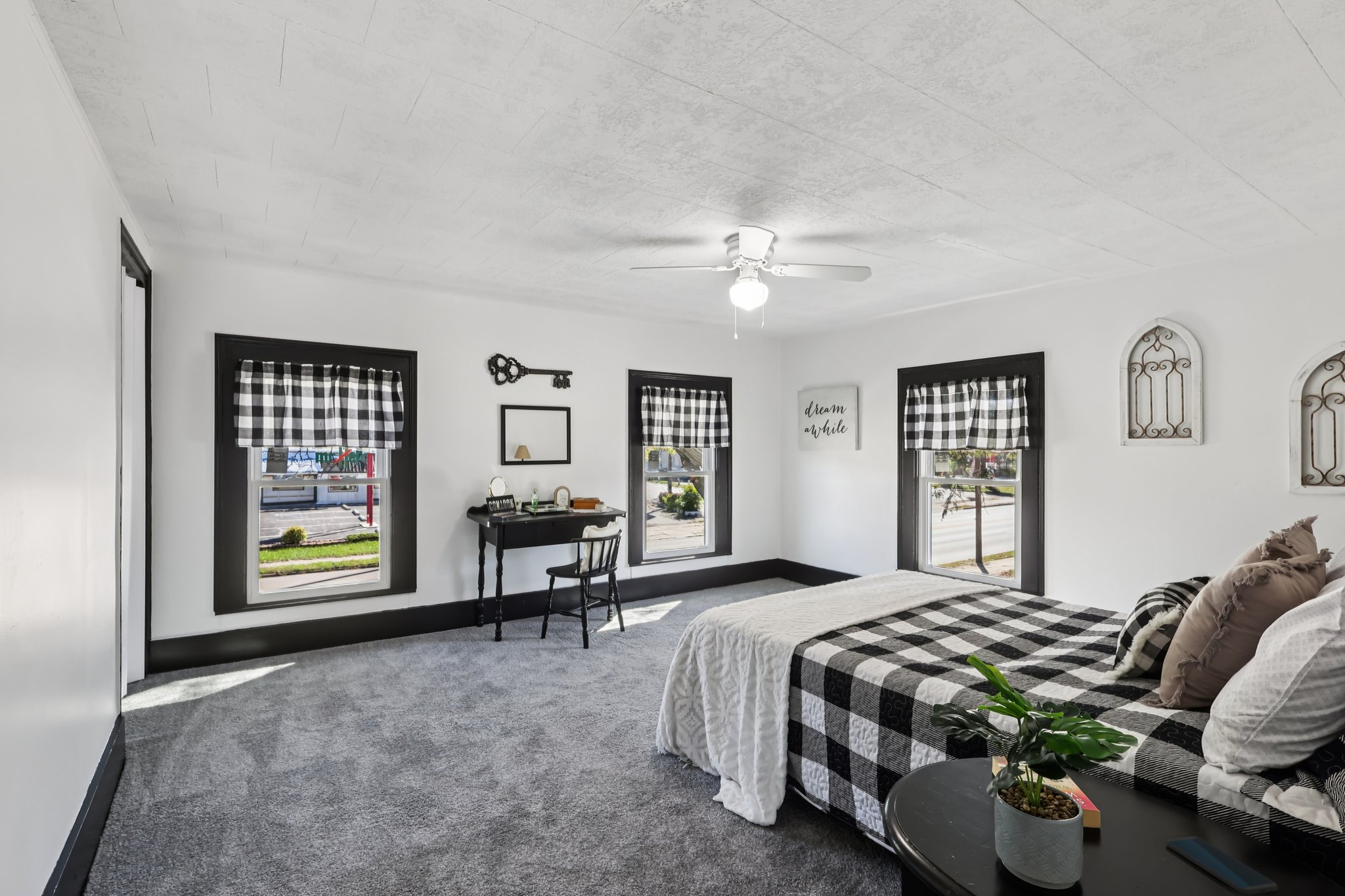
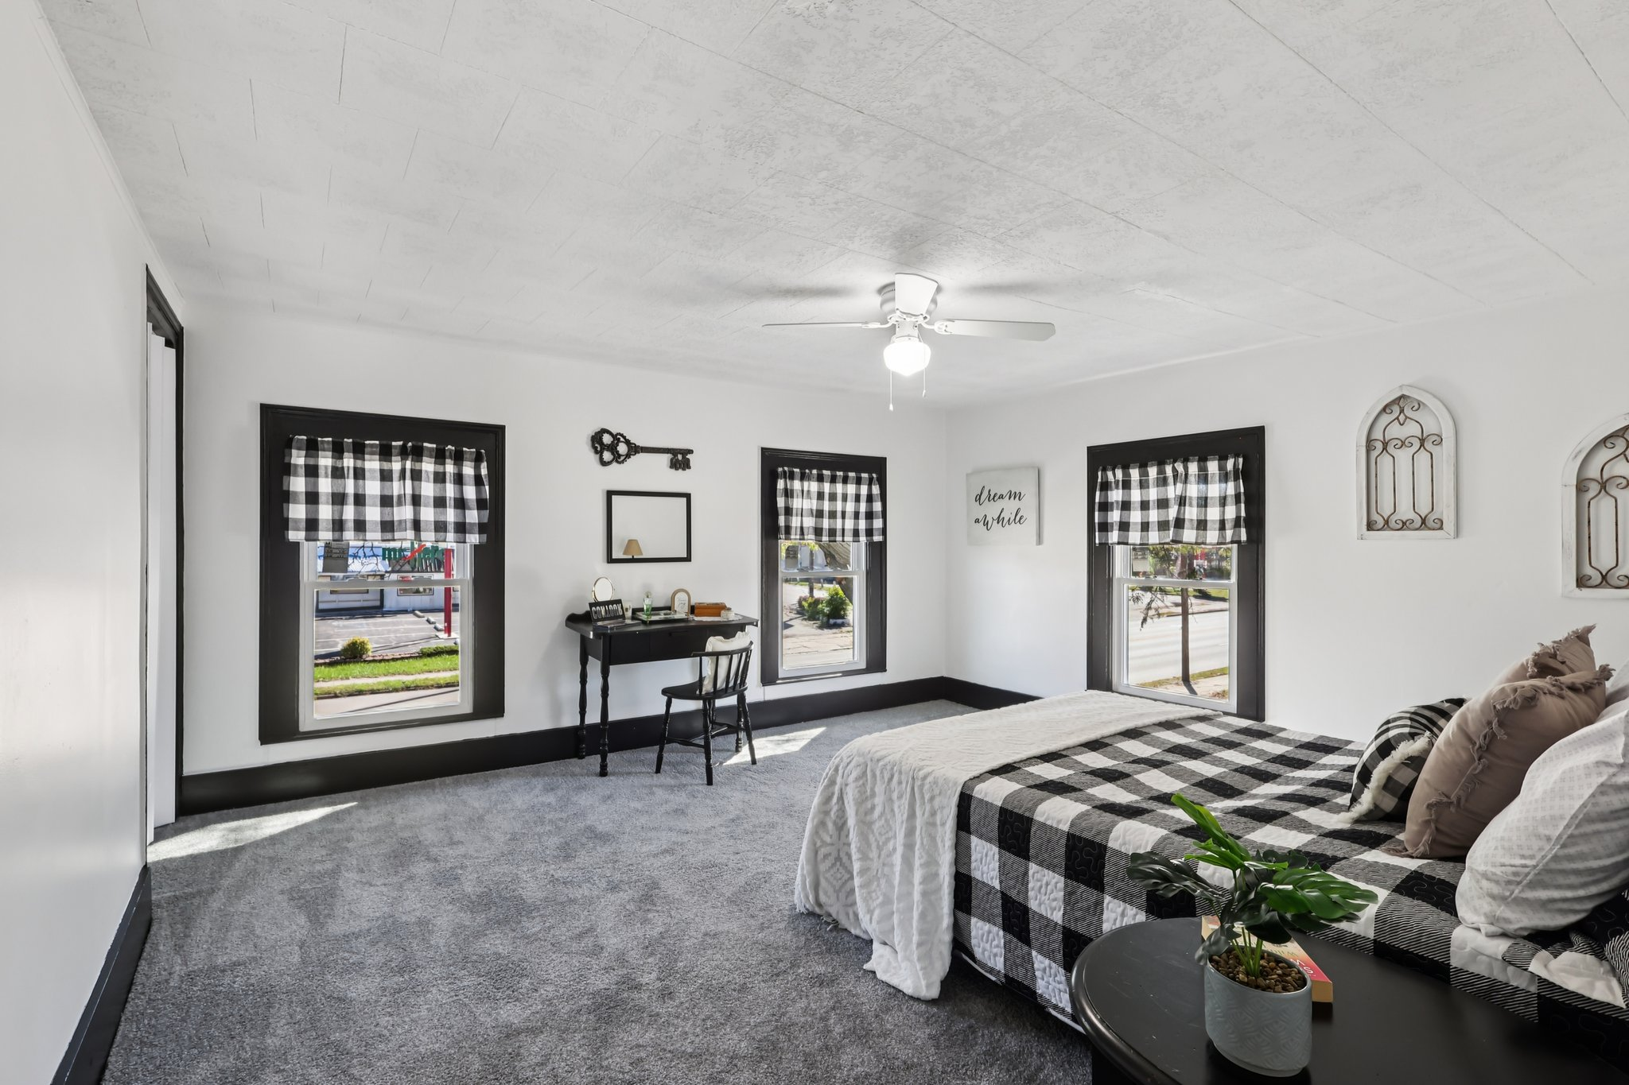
- smartphone (1219, 864)
